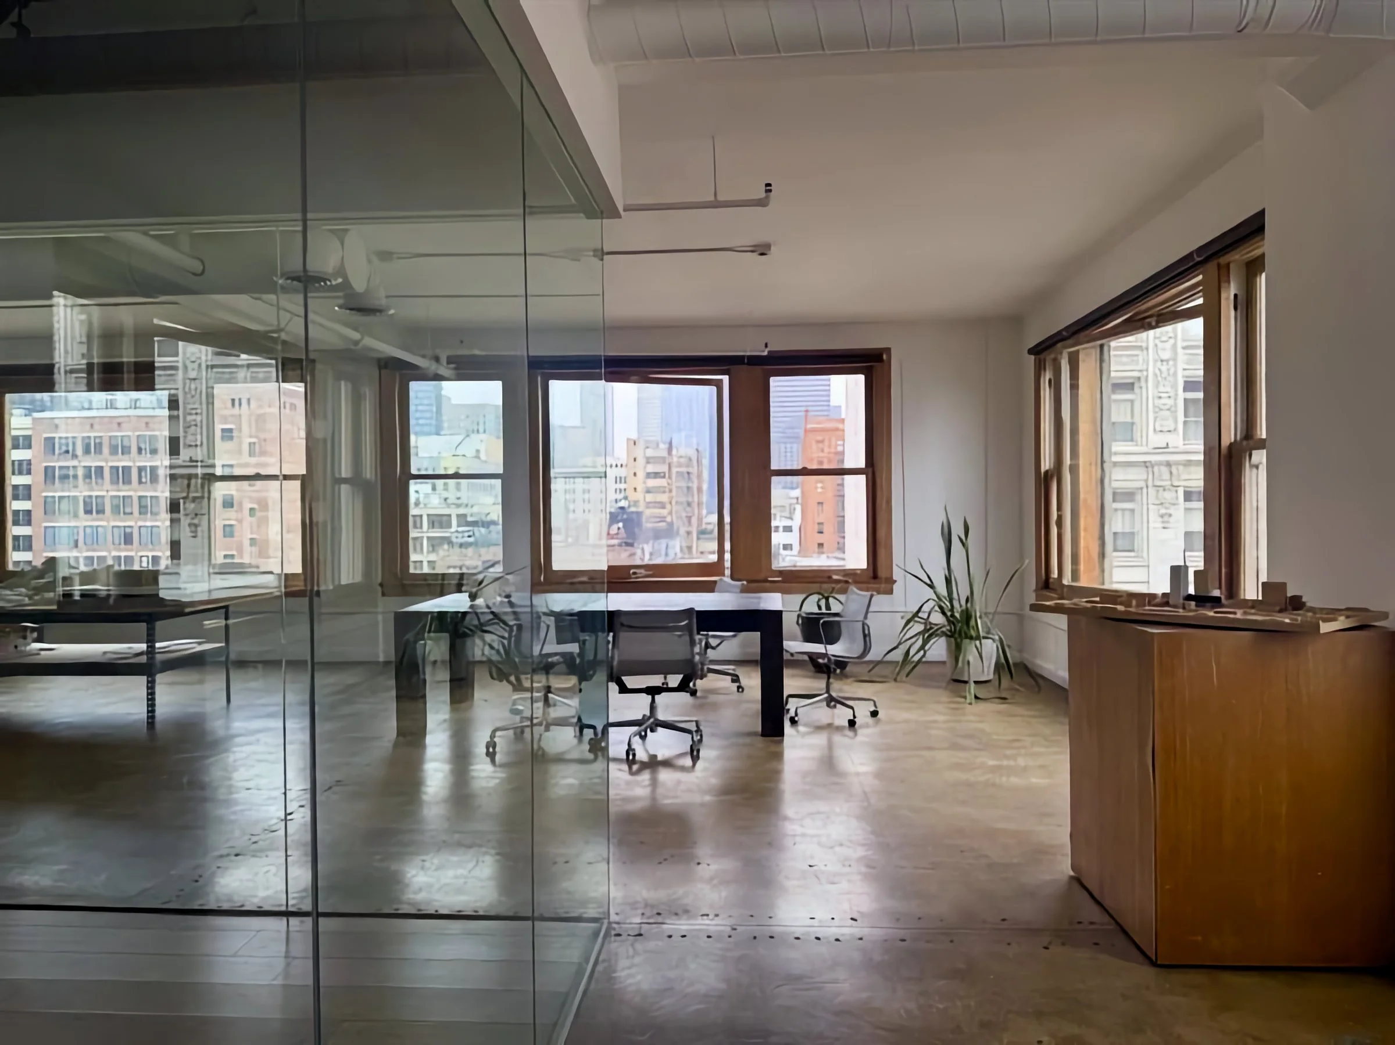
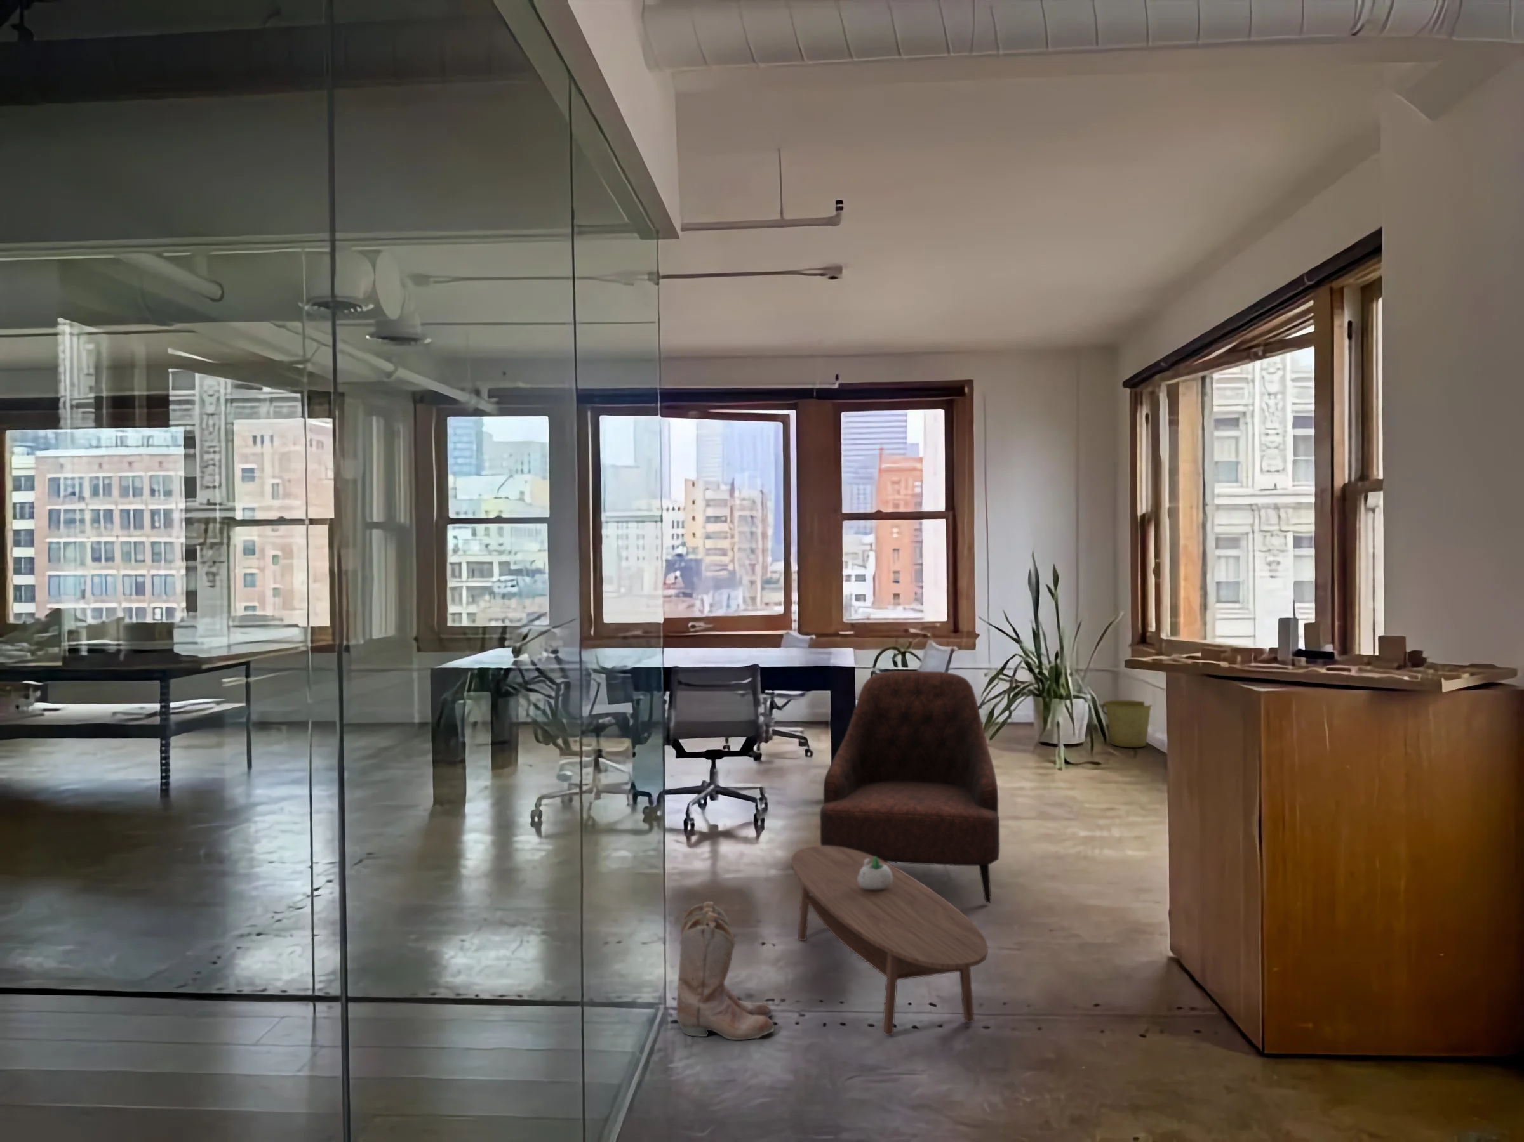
+ succulent planter (875, 872)
+ armchair (912, 775)
+ coffee table (877, 936)
+ boots (726, 966)
+ bucket (1128, 723)
